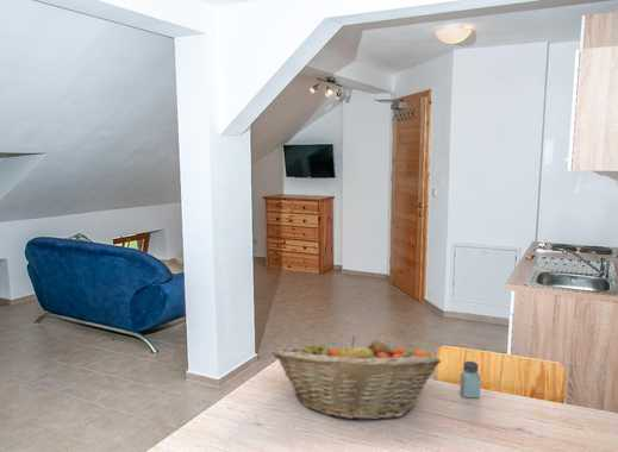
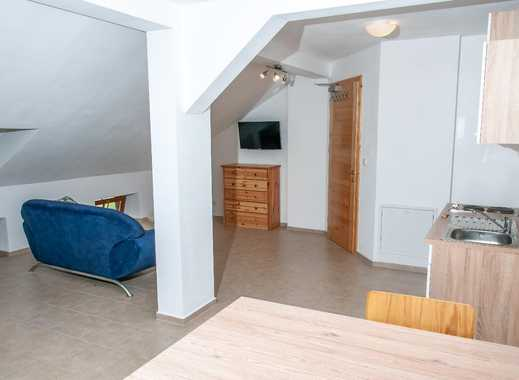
- fruit basket (354, 368)
- saltshaker (470, 378)
